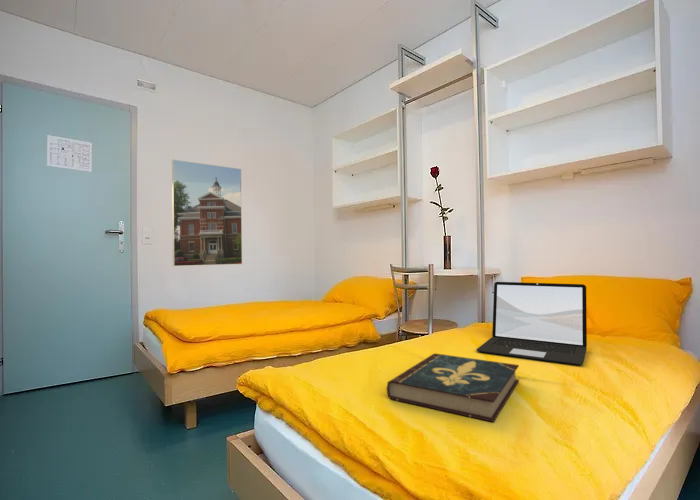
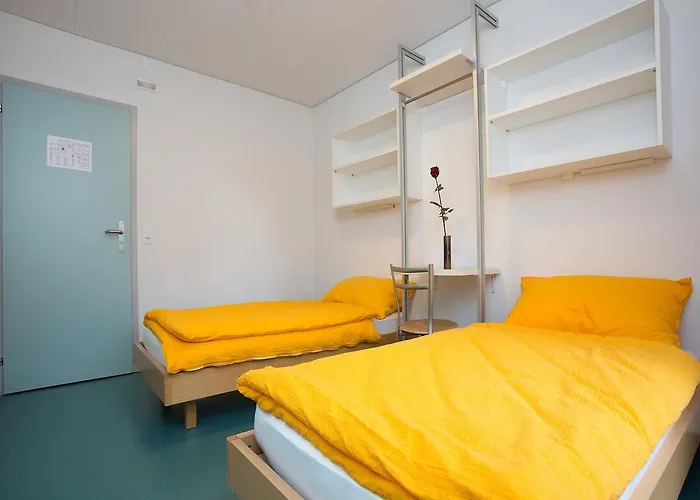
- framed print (208, 214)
- book (456, 380)
- laptop (531, 317)
